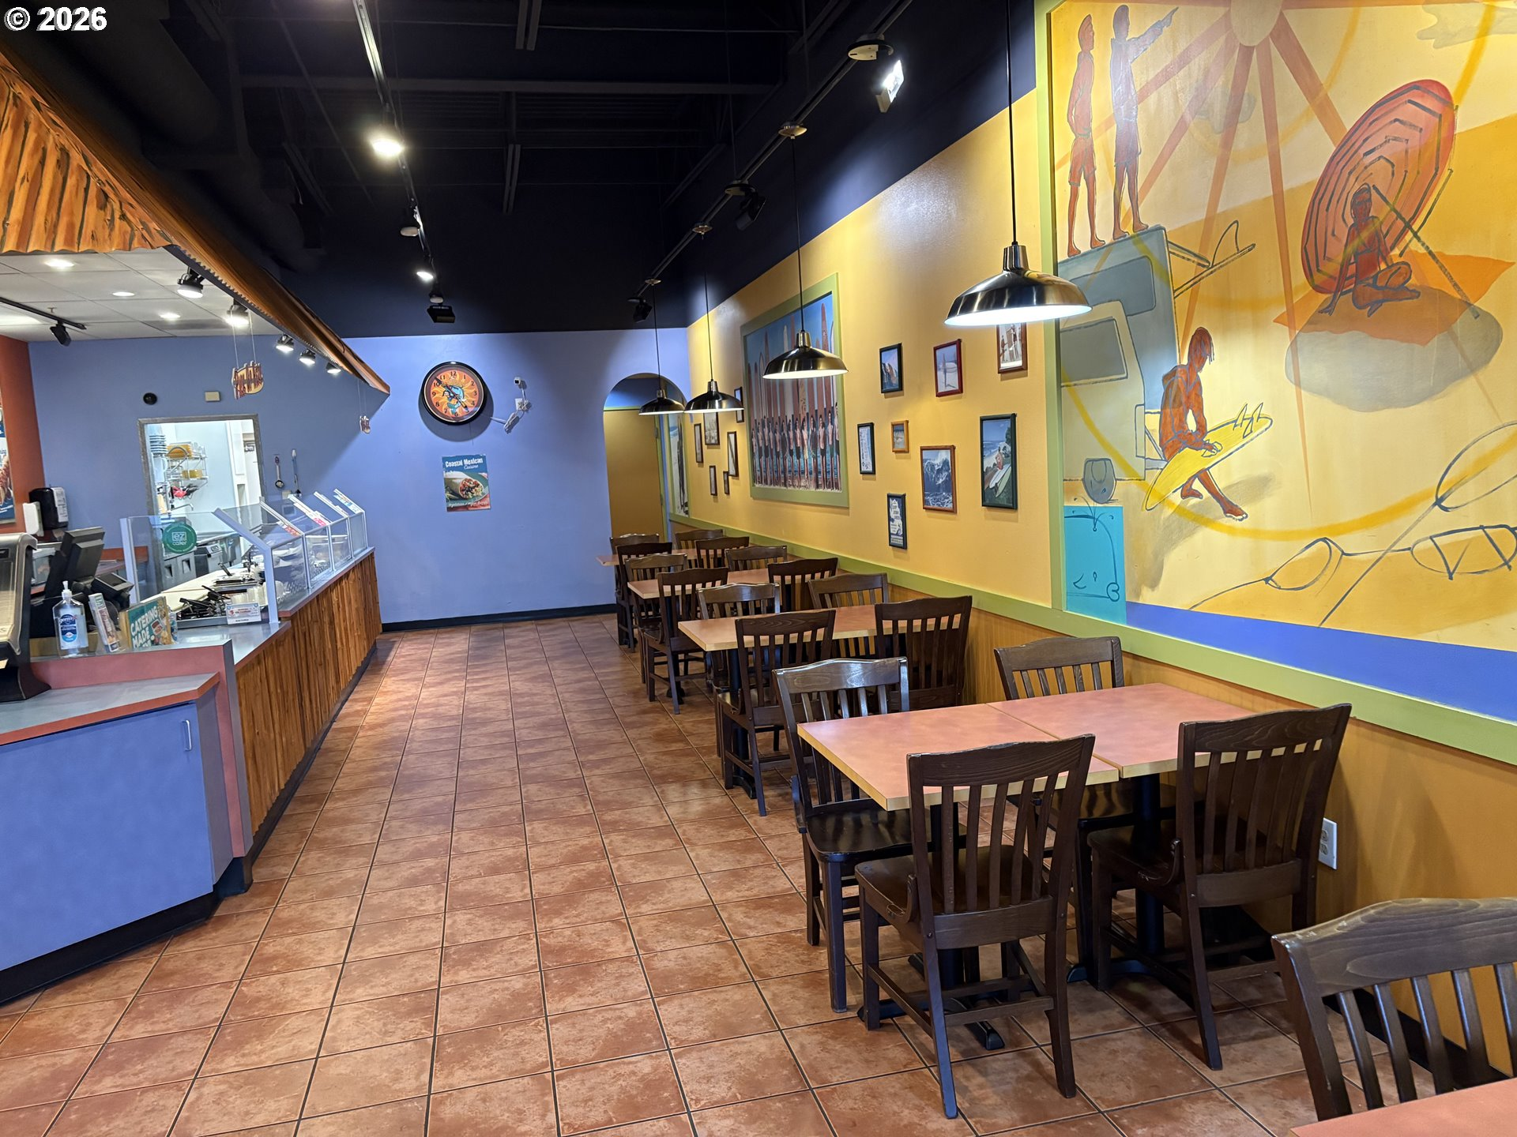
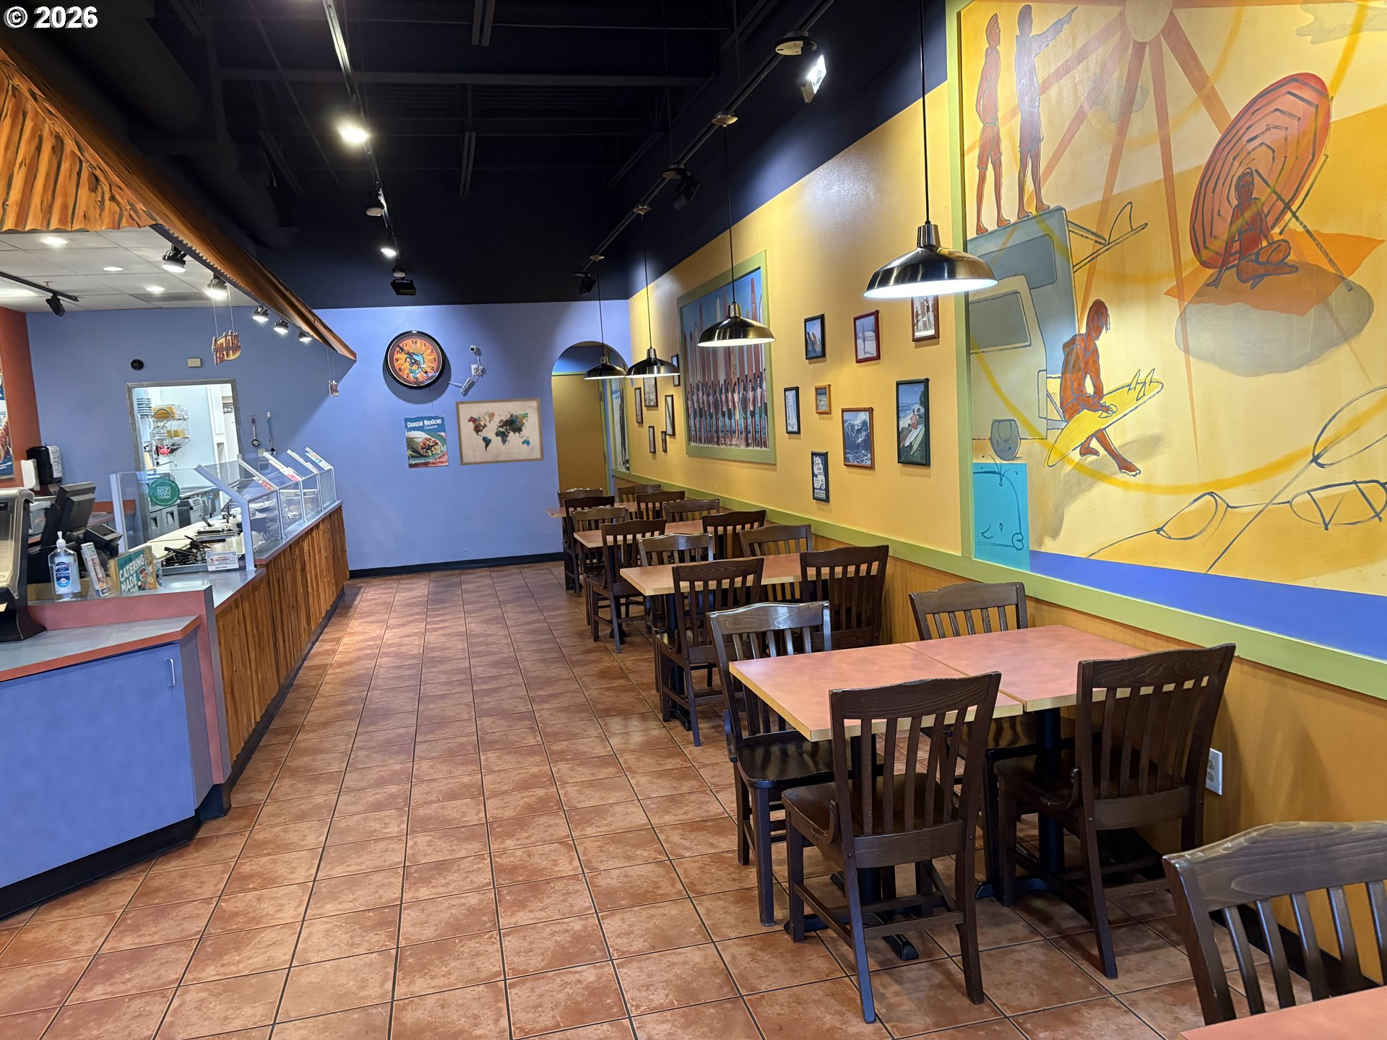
+ wall art (500, 432)
